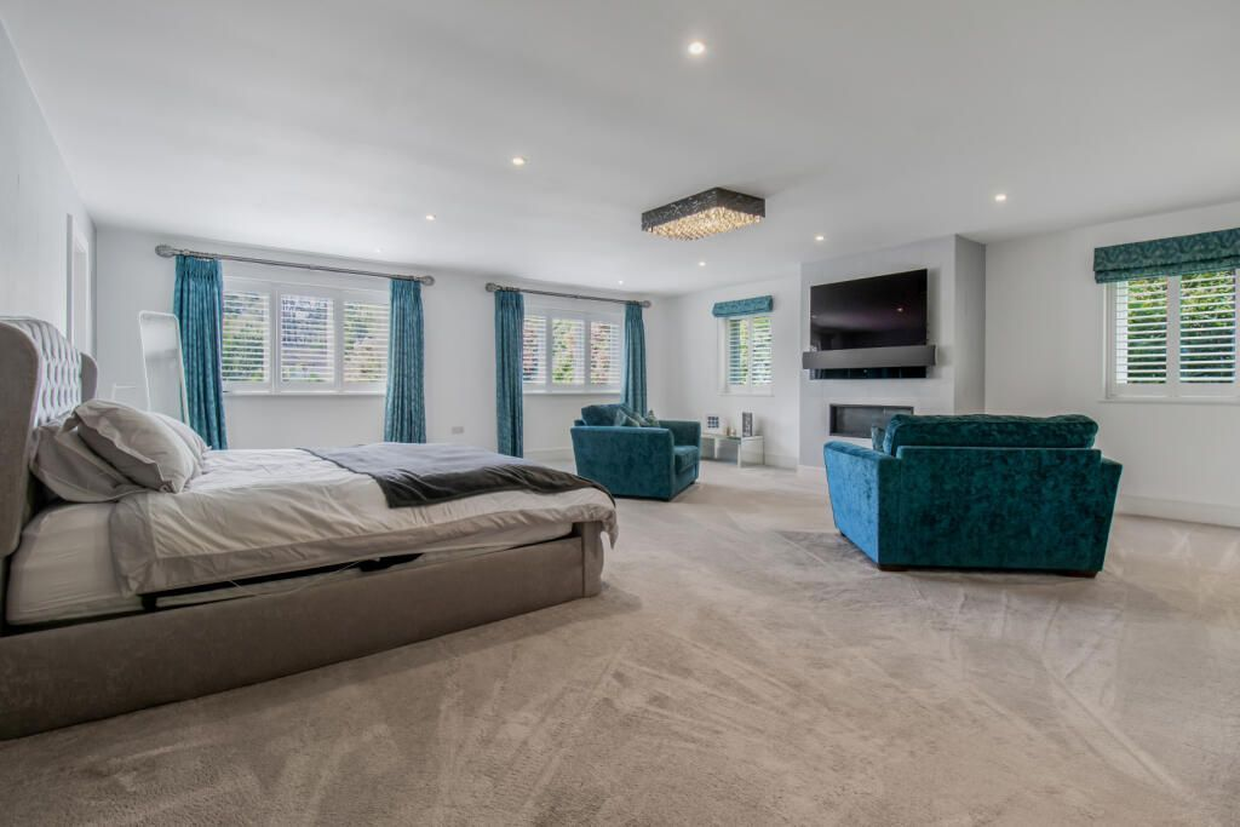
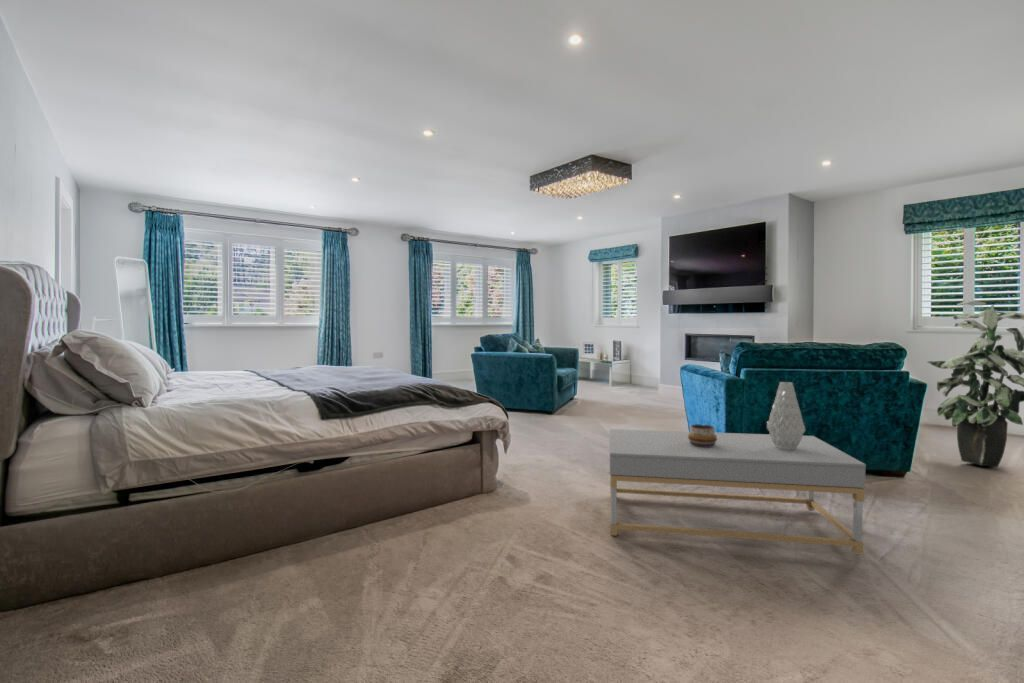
+ decorative bowl (702, 435)
+ vase (785, 414)
+ coffee table (717, 482)
+ indoor plant (979, 382)
